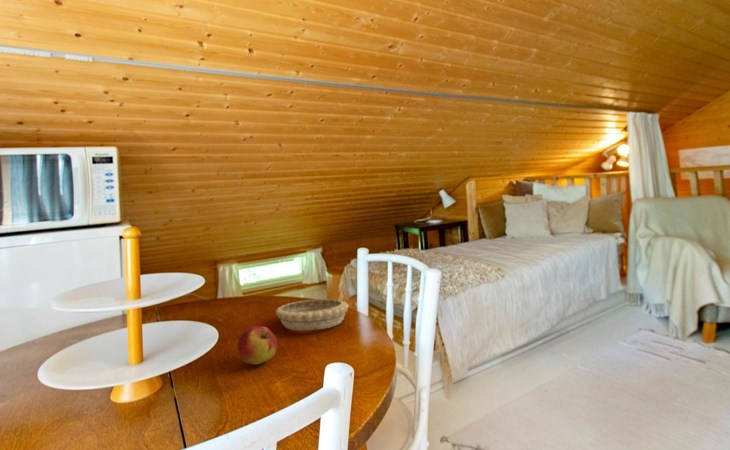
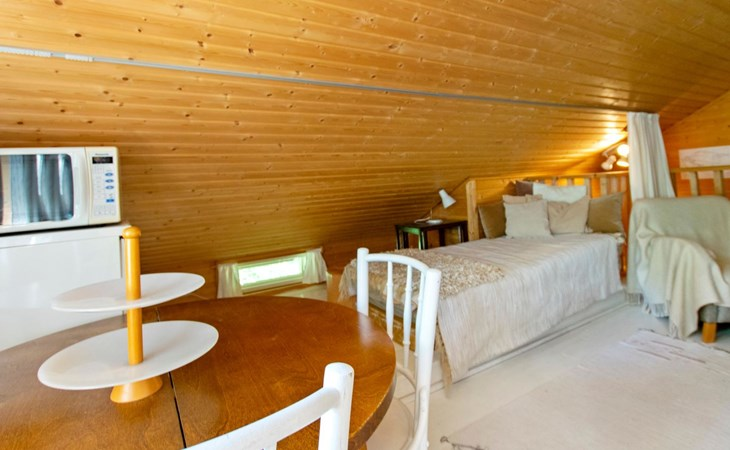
- apple (257, 344)
- decorative bowl (313, 313)
